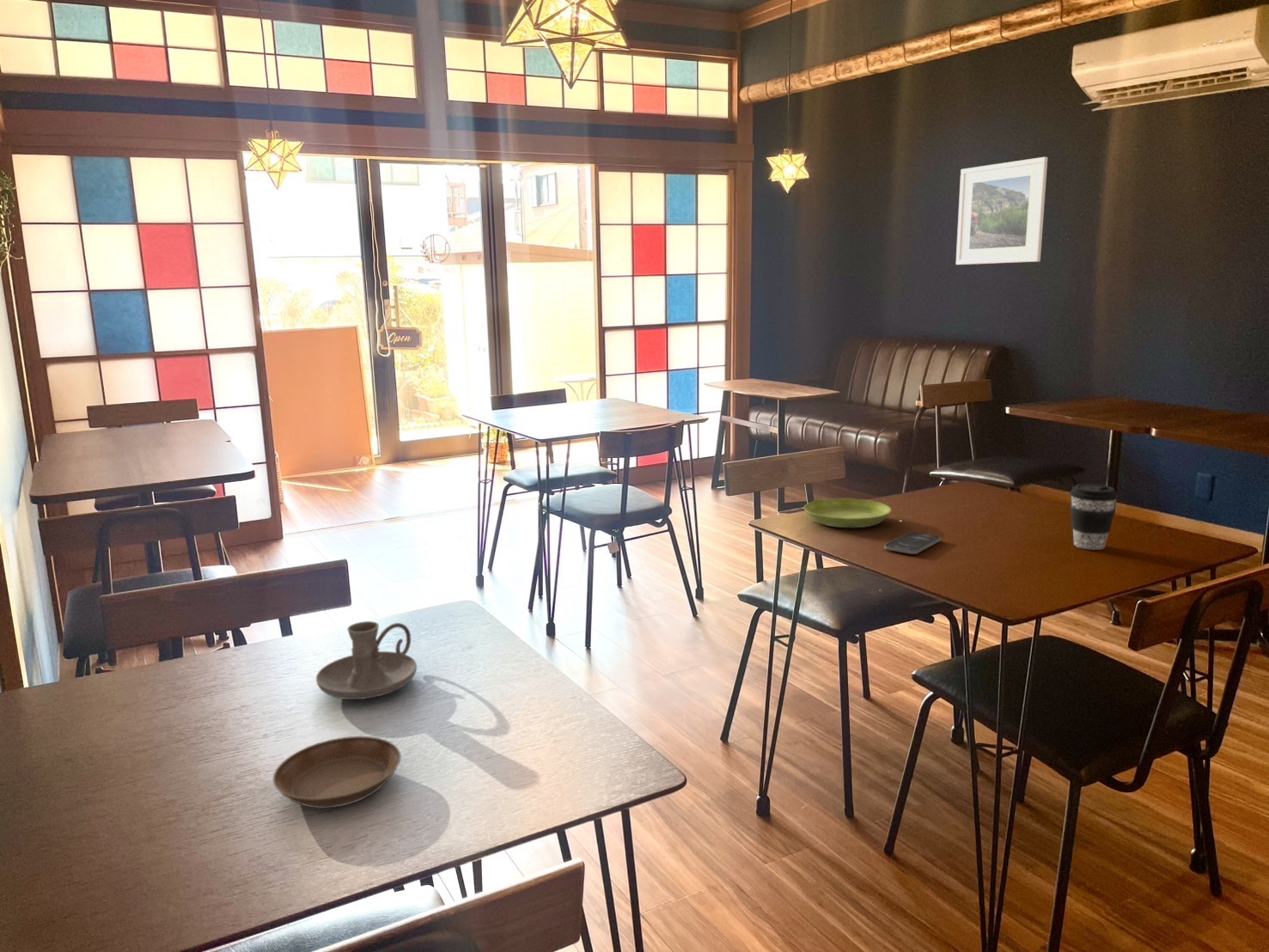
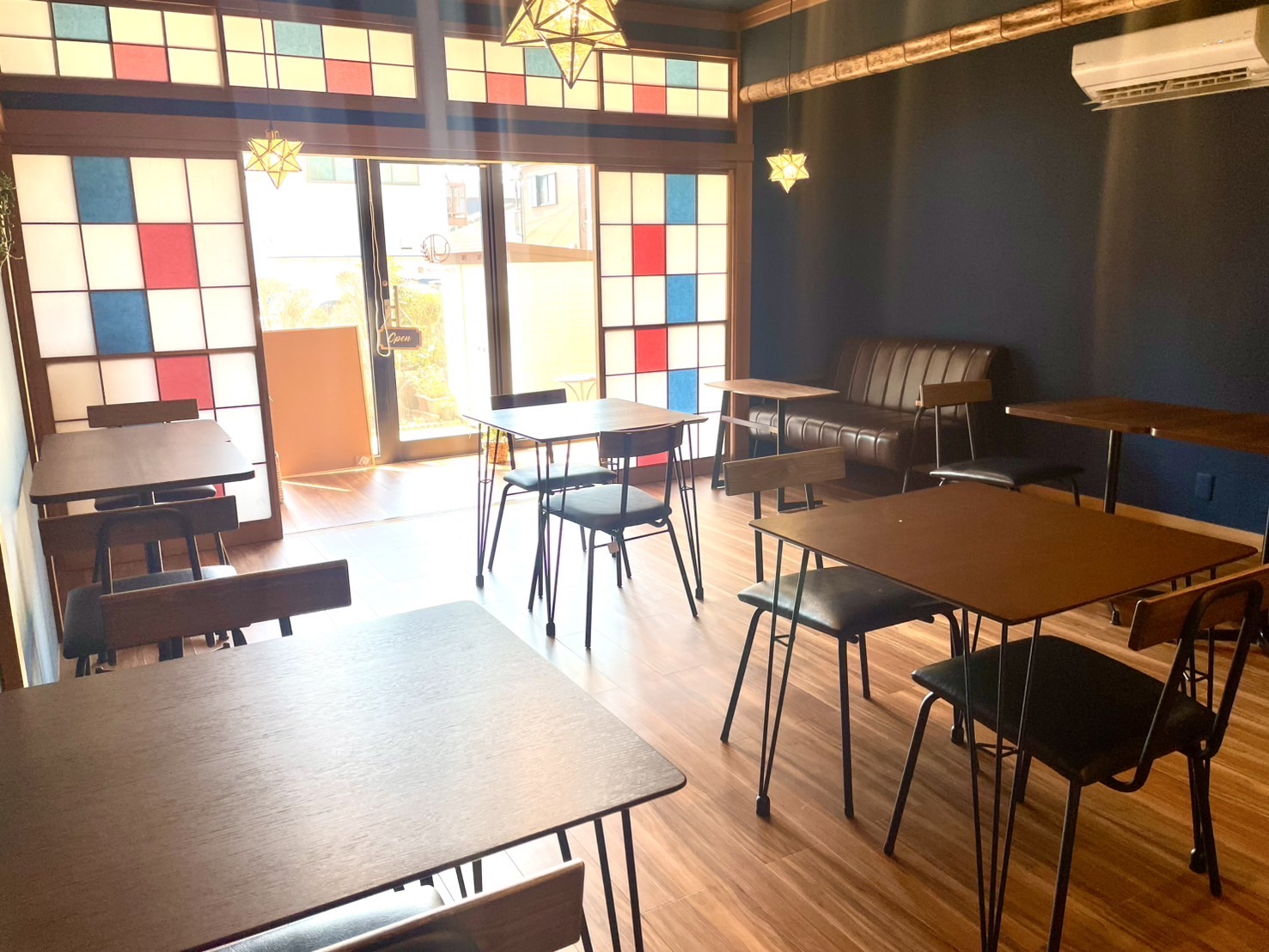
- saucer (846, 514)
- candle holder (373, 652)
- saucer (339, 774)
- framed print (999, 213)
- smartphone (912, 542)
- coffee cup (1091, 516)
